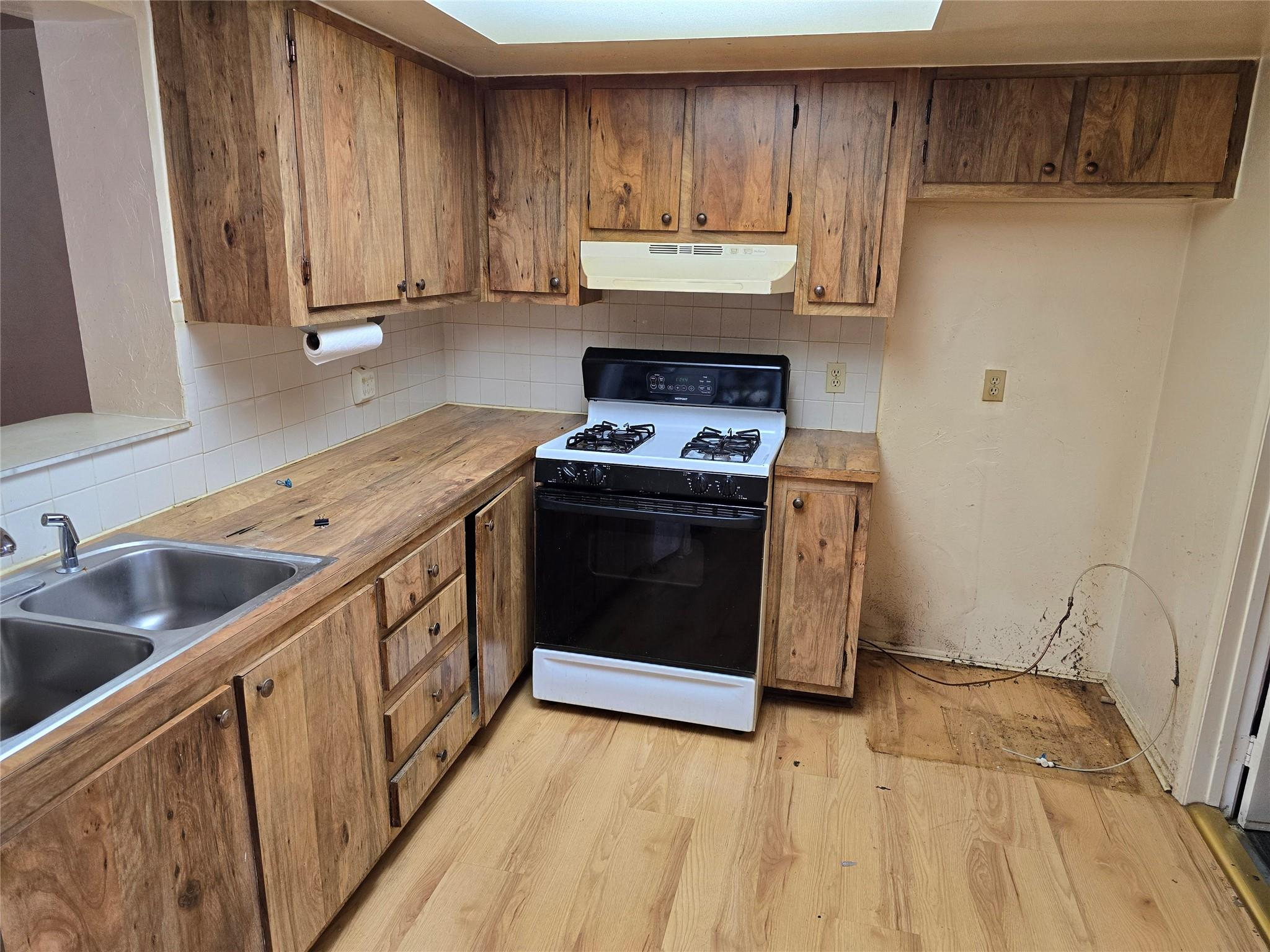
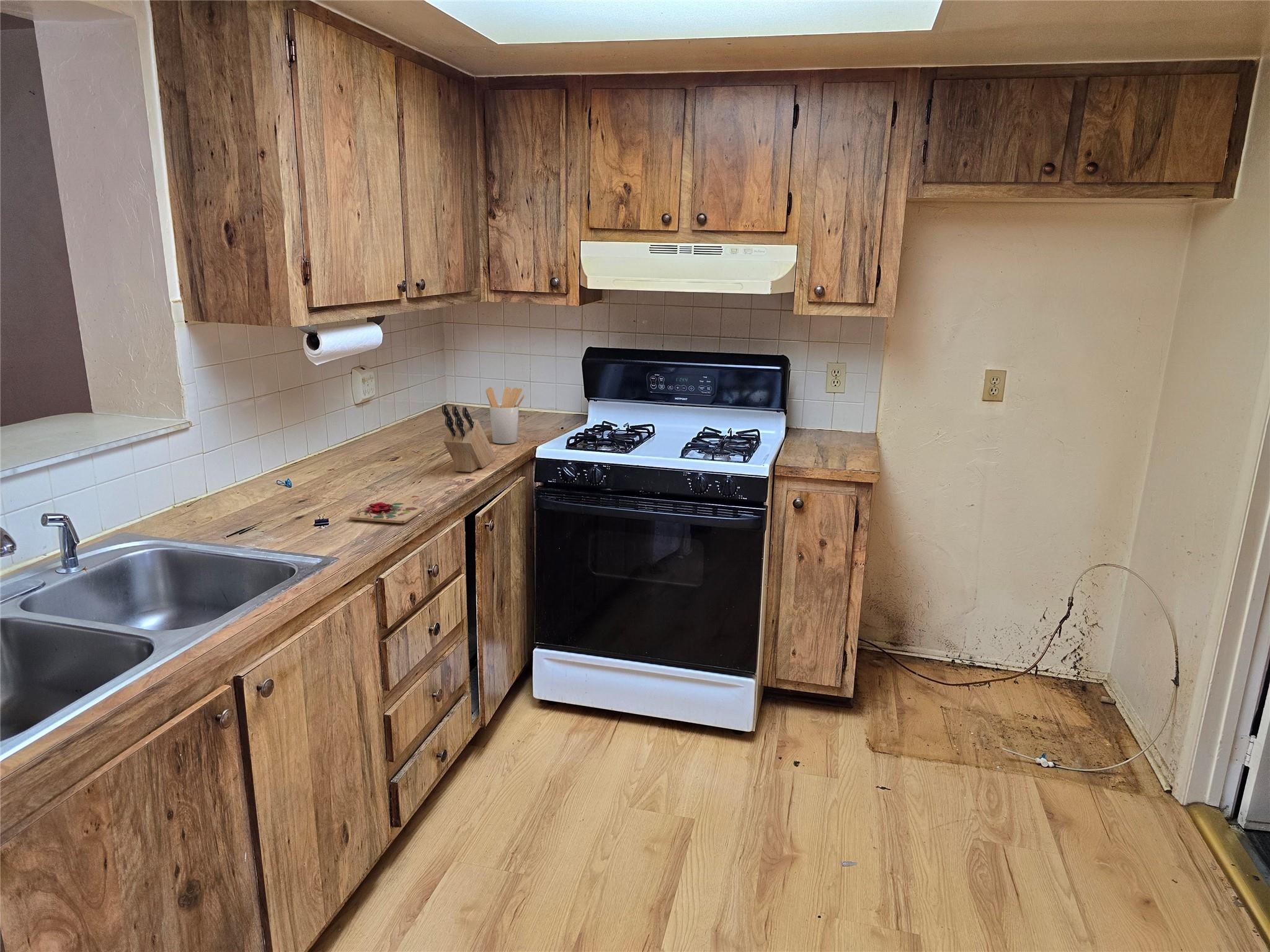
+ knife block (468, 434)
+ utensil holder (507, 413)
+ cutting board (396, 504)
